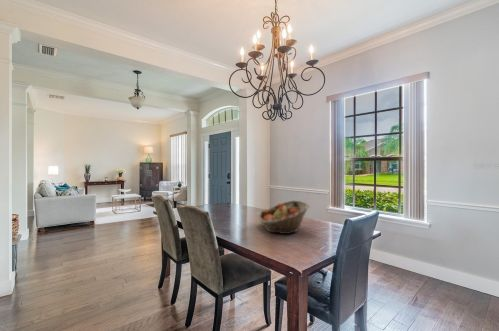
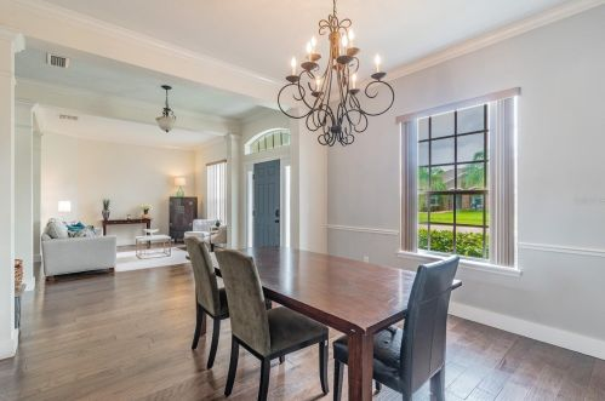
- fruit basket (283, 215)
